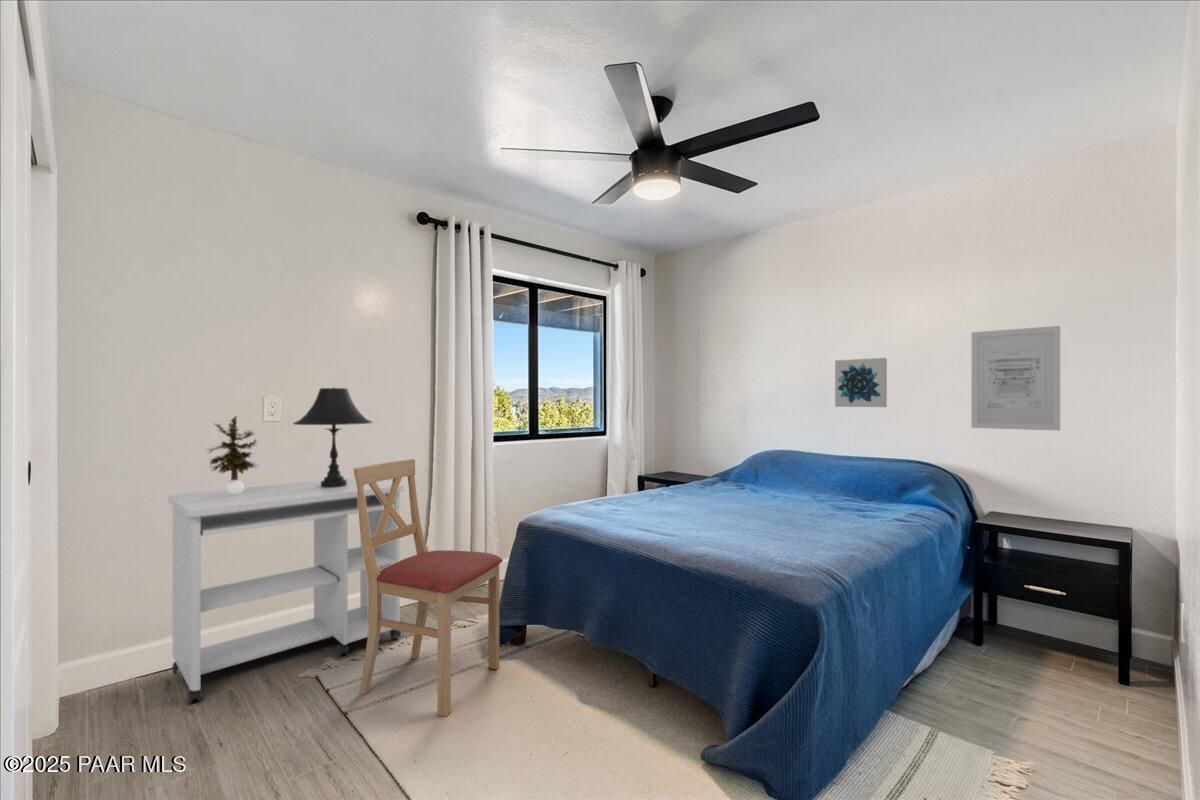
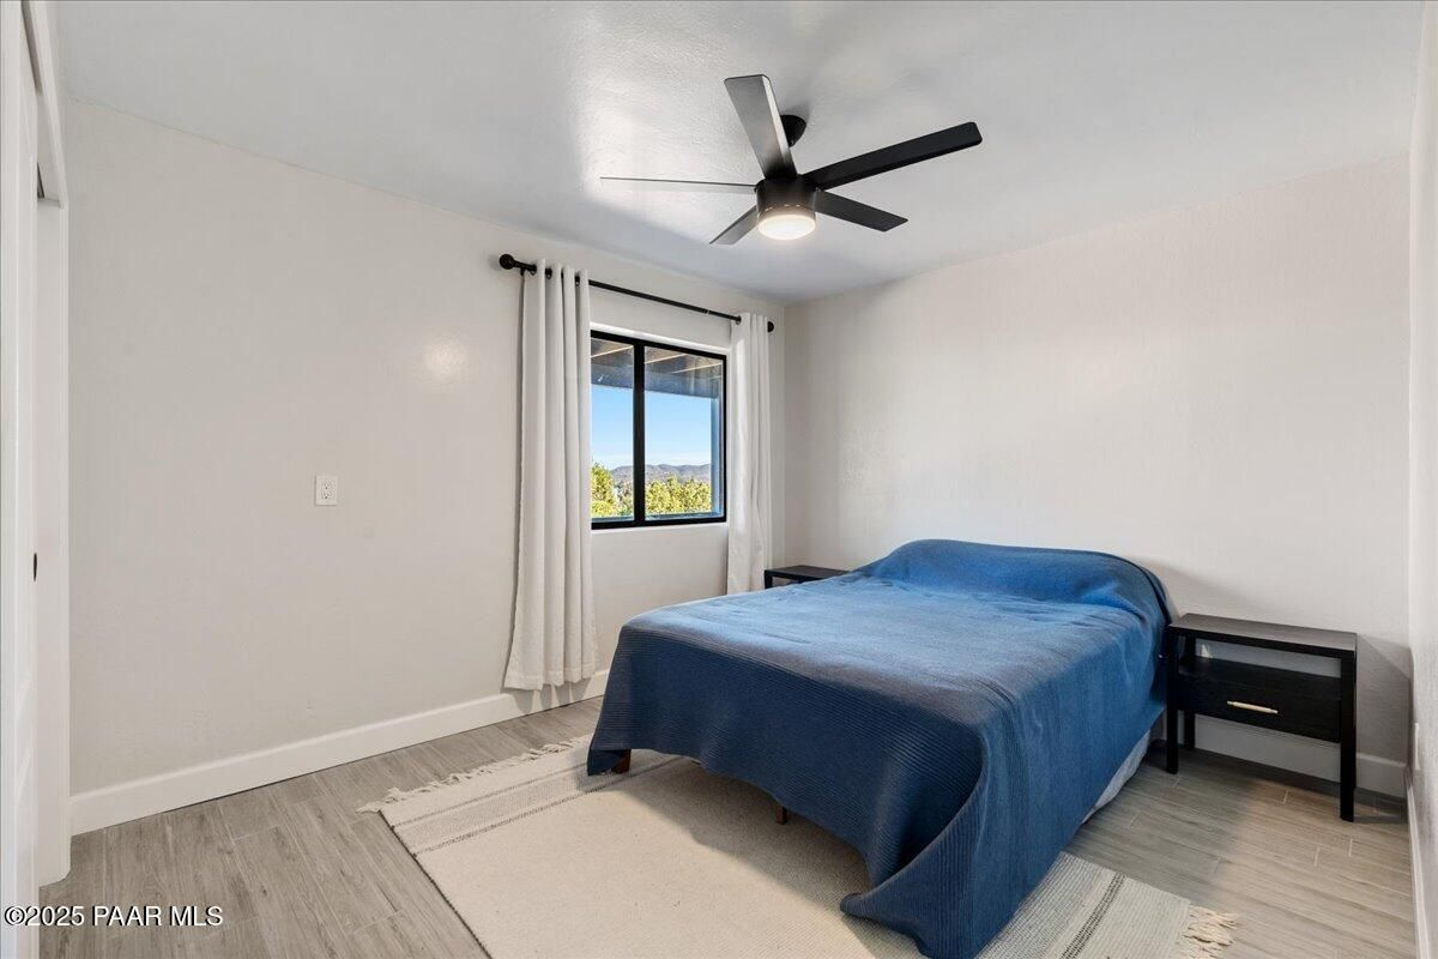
- wall art (860, 383)
- potted plant (232, 454)
- chair (430, 572)
- table lamp (333, 436)
- wall art (1013, 379)
- desk (293, 571)
